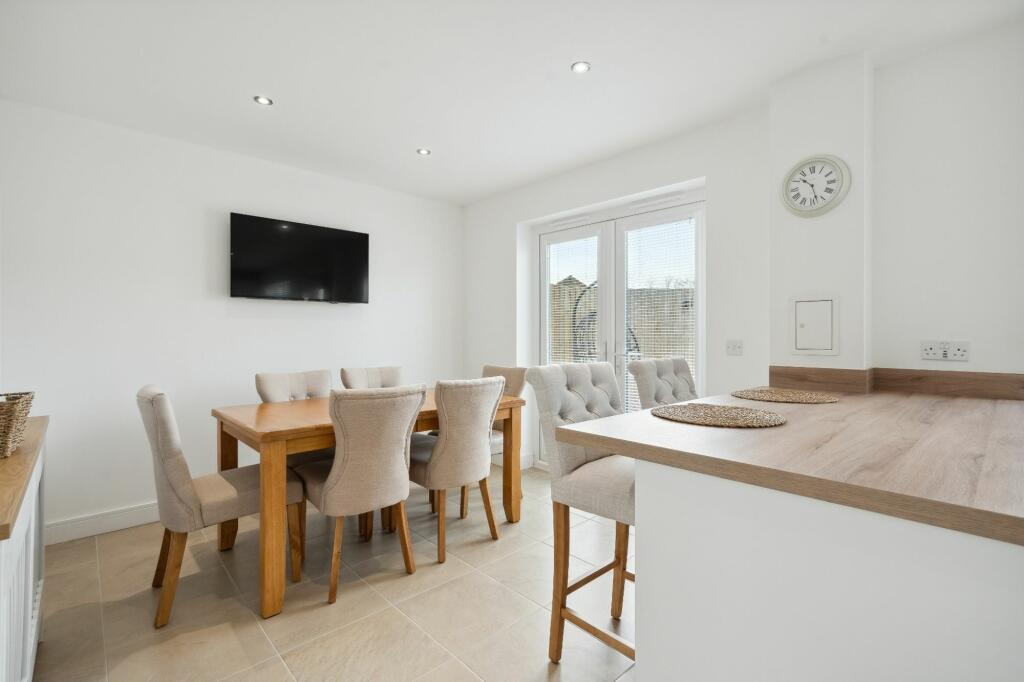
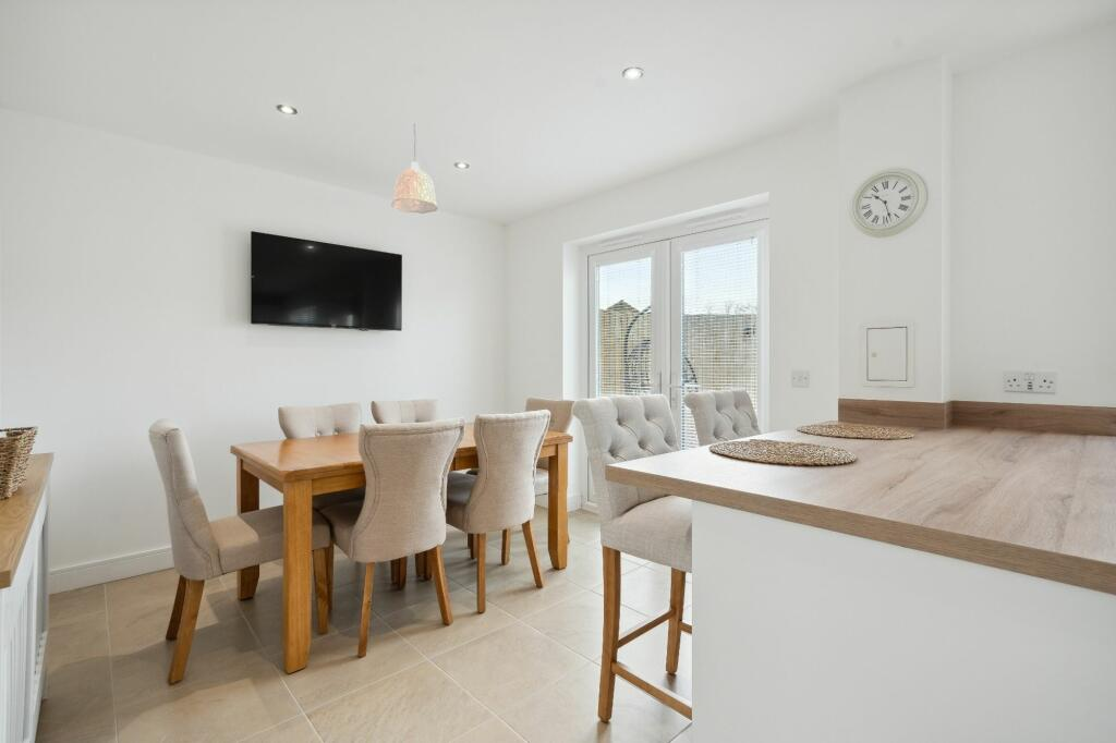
+ pendant lamp (414, 165)
